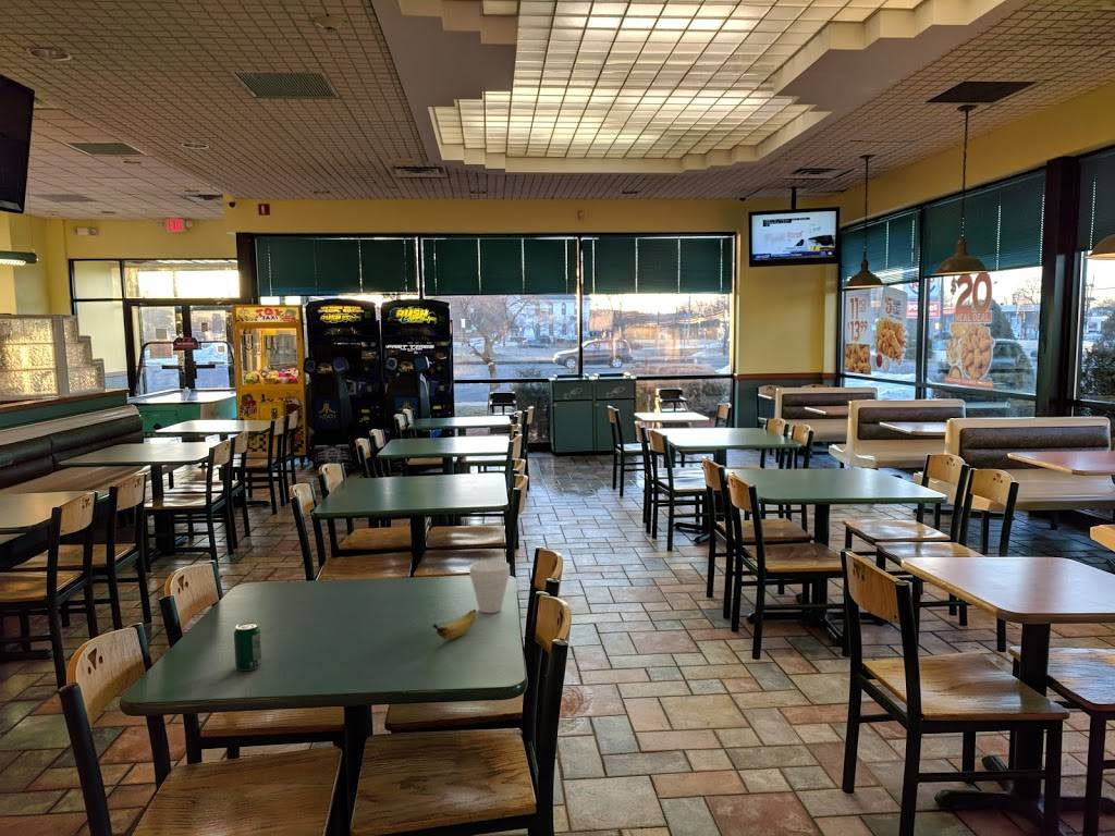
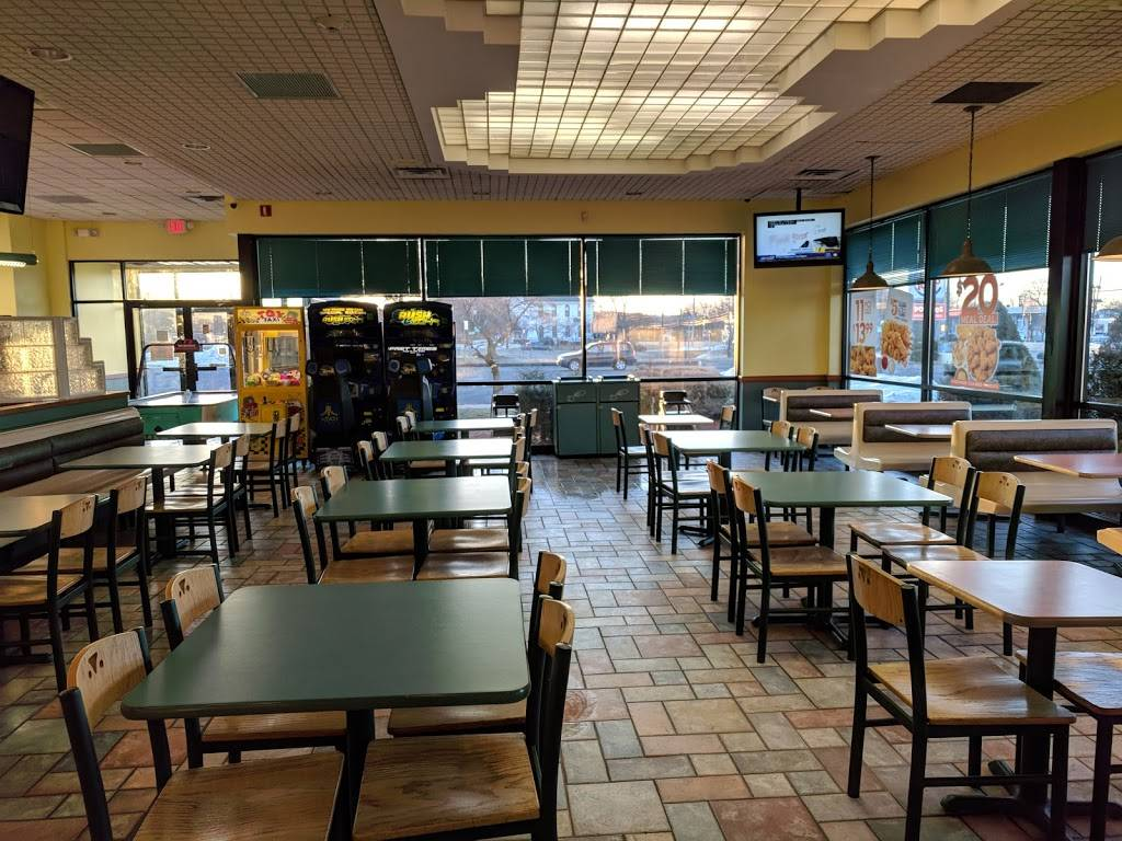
- cup (490, 587)
- beverage can (247, 646)
- banana (455, 625)
